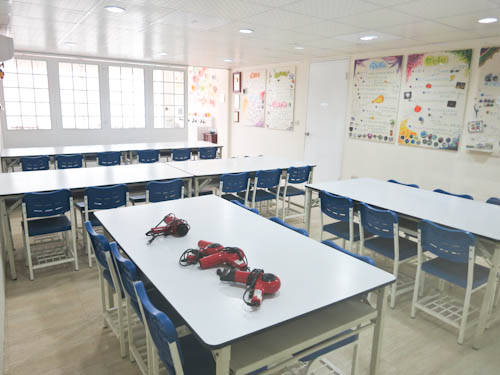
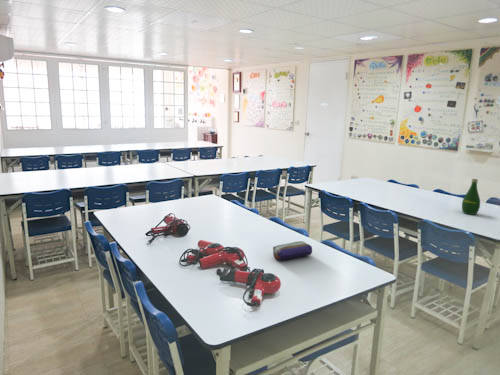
+ bottle (472, 196)
+ pencil case (292, 250)
